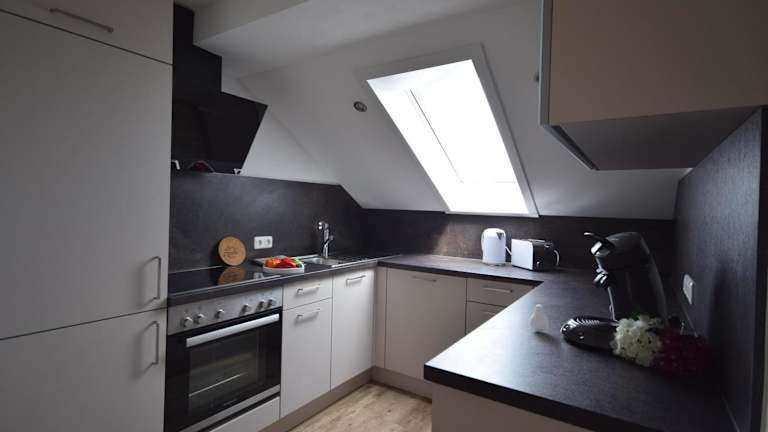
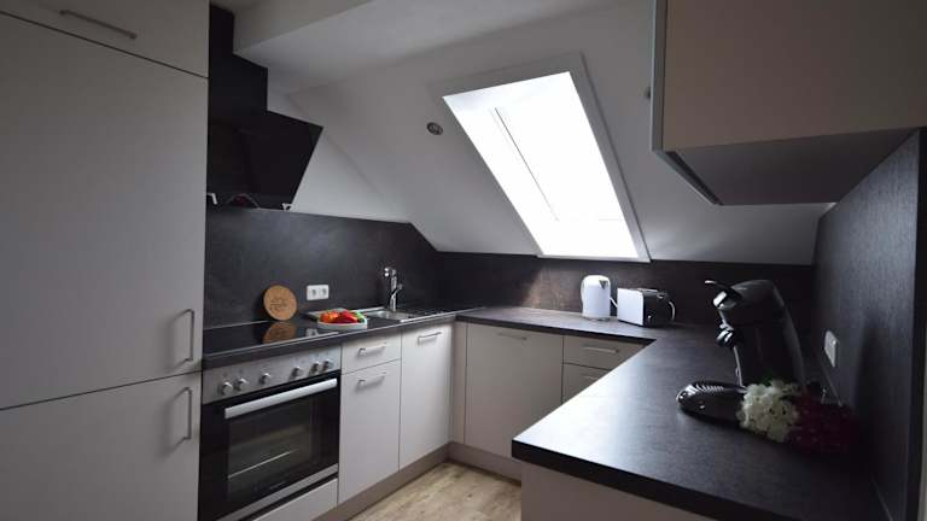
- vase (538, 317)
